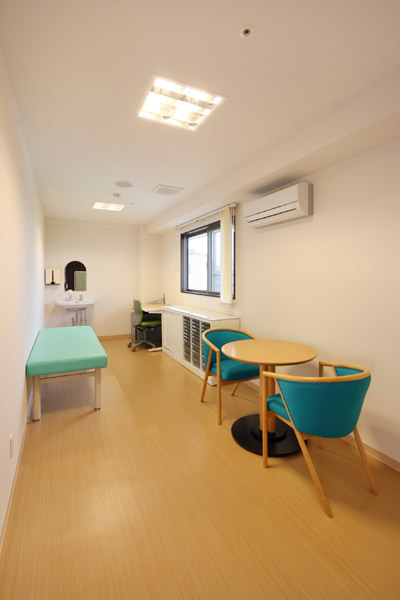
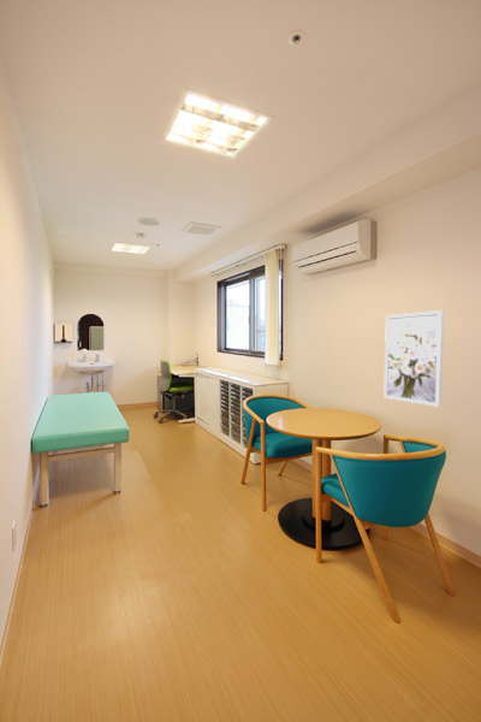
+ wall art (411, 357)
